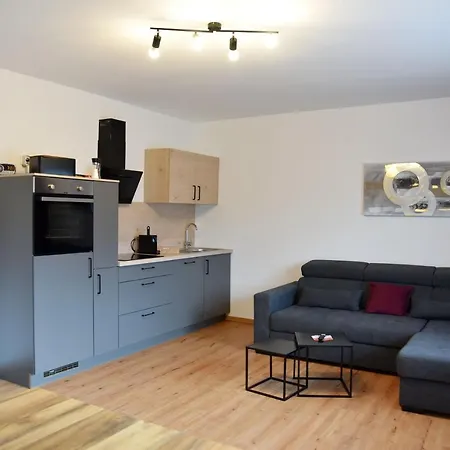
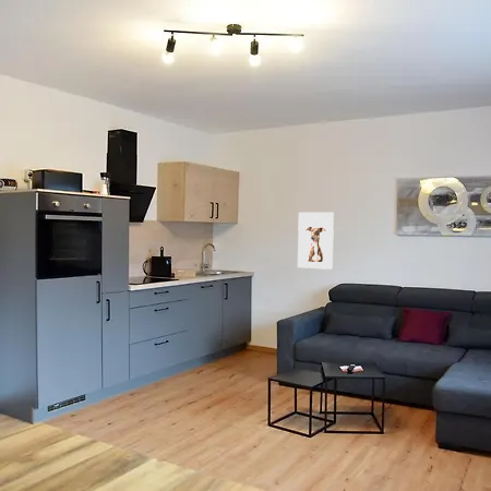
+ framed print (315, 240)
